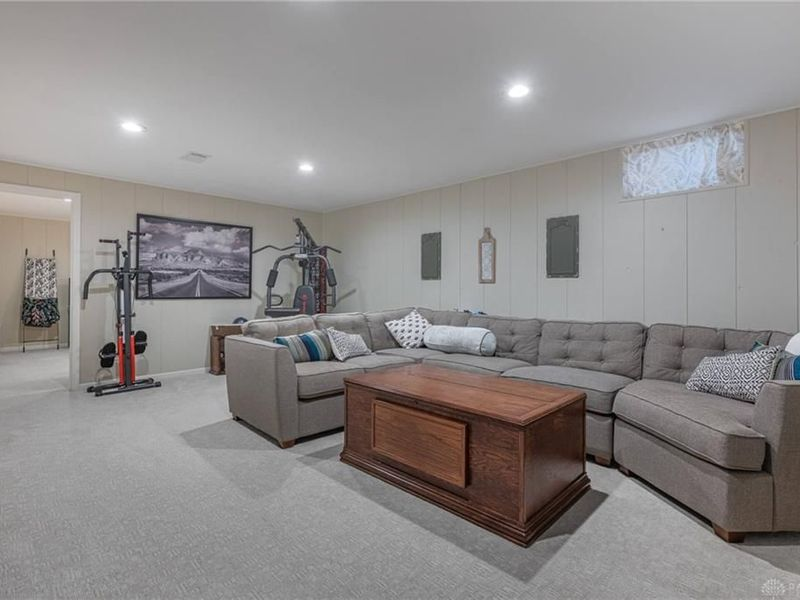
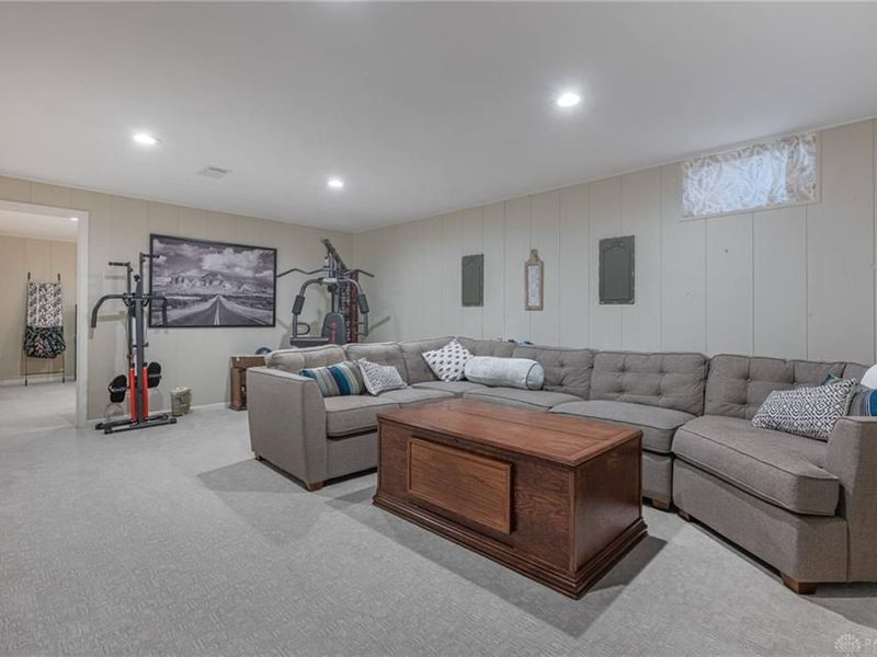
+ bag (181, 401)
